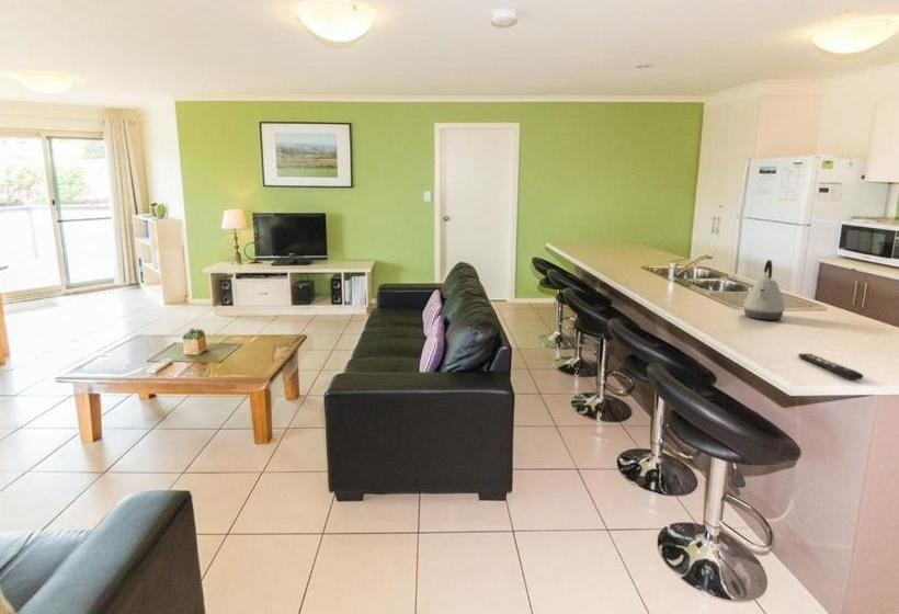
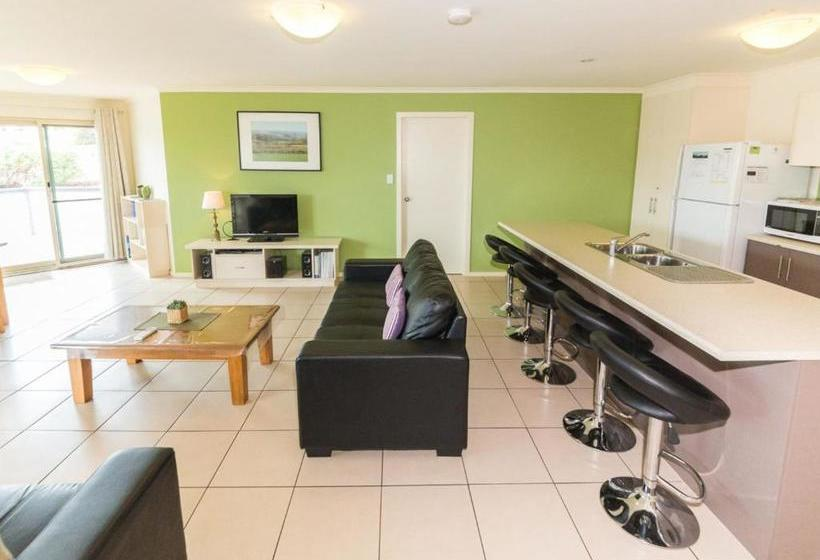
- remote control (828, 365)
- kettle (765, 288)
